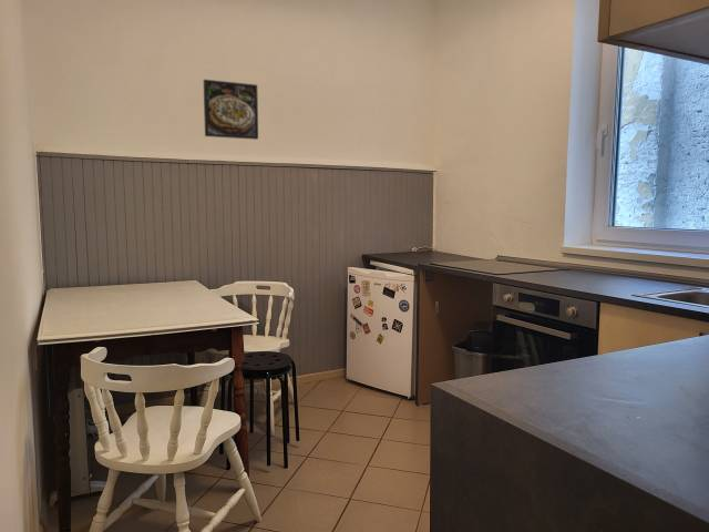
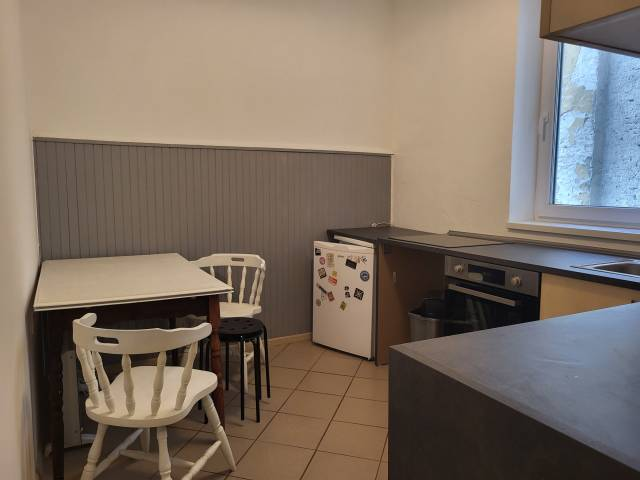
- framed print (232, 110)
